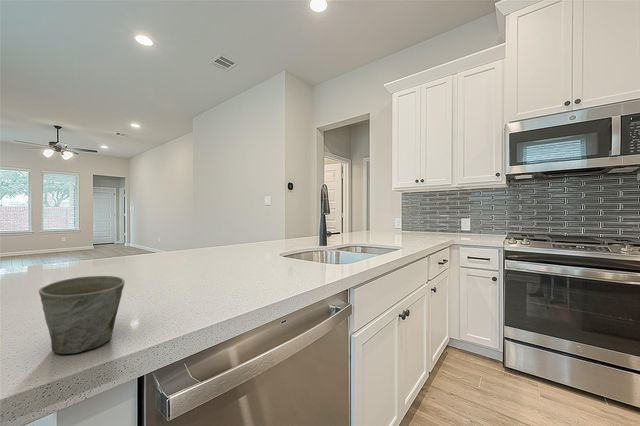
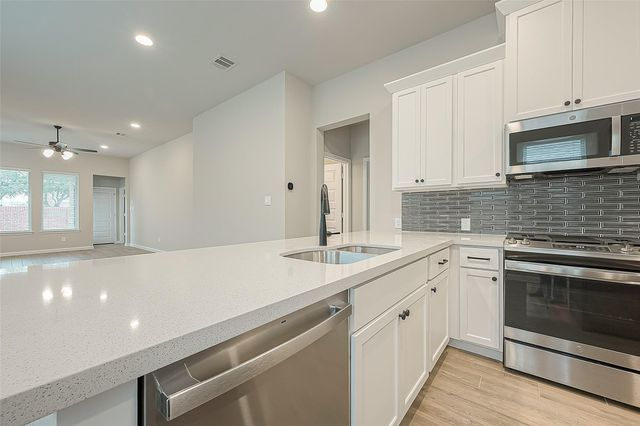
- mug (86, 311)
